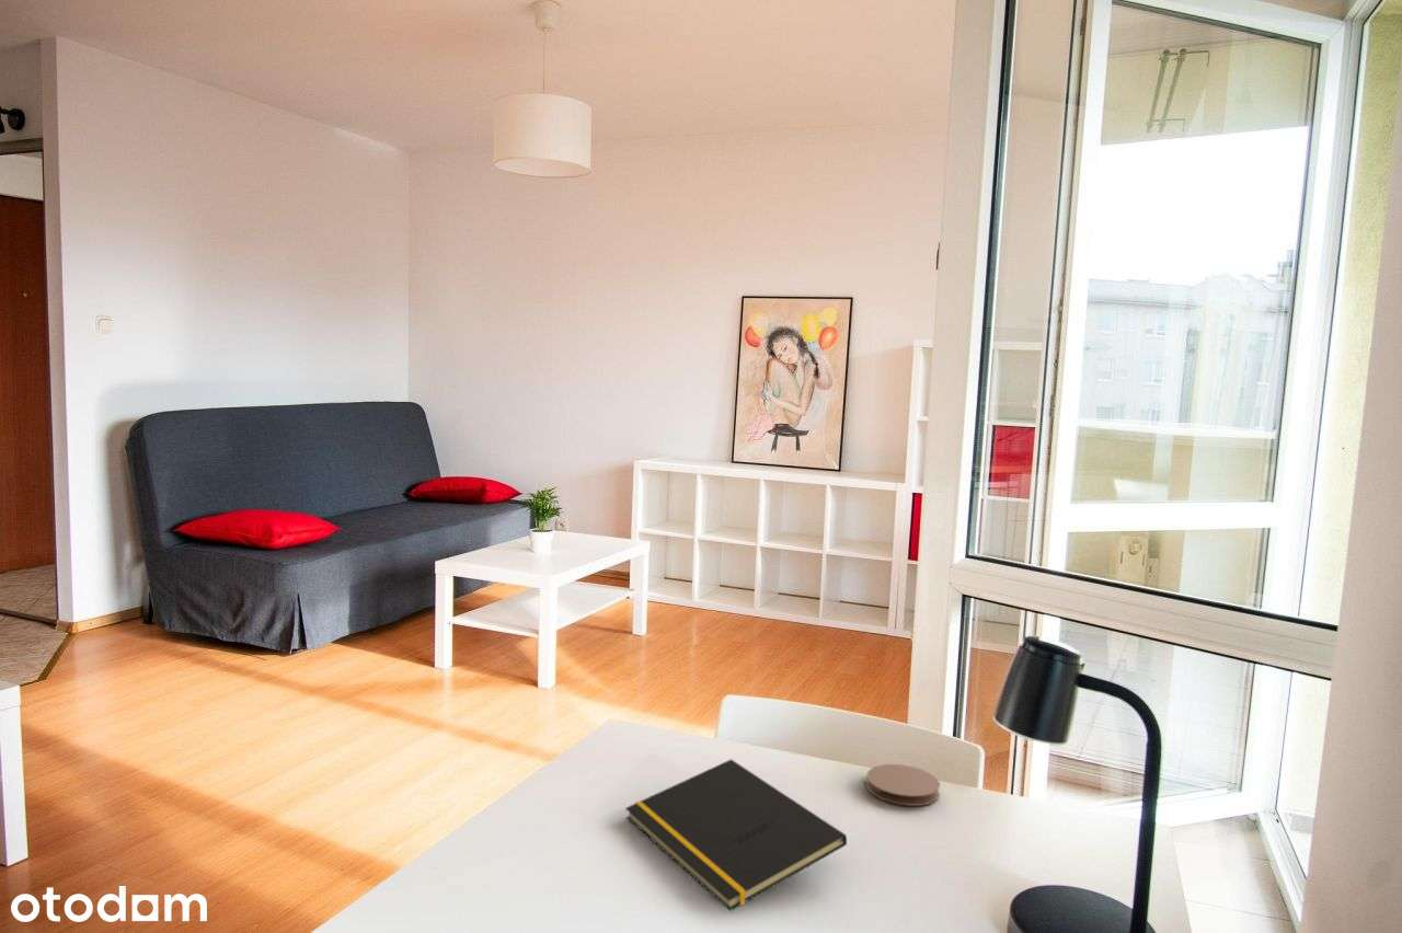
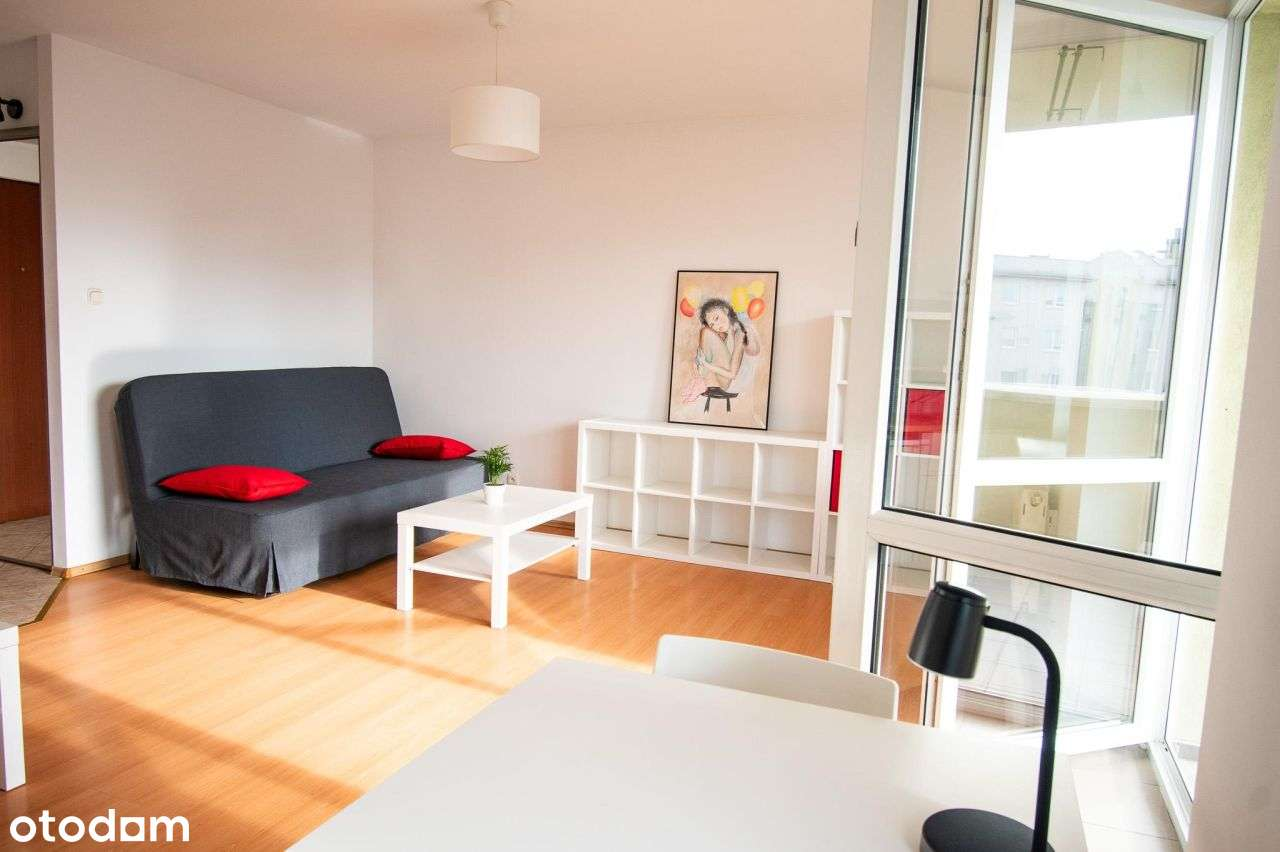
- notepad (731, 825)
- coaster (903, 784)
